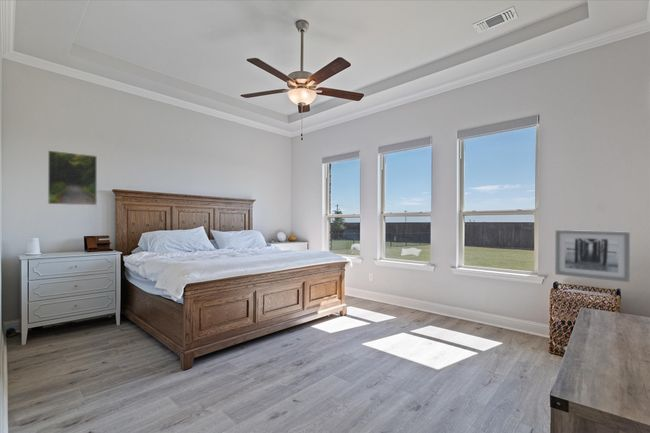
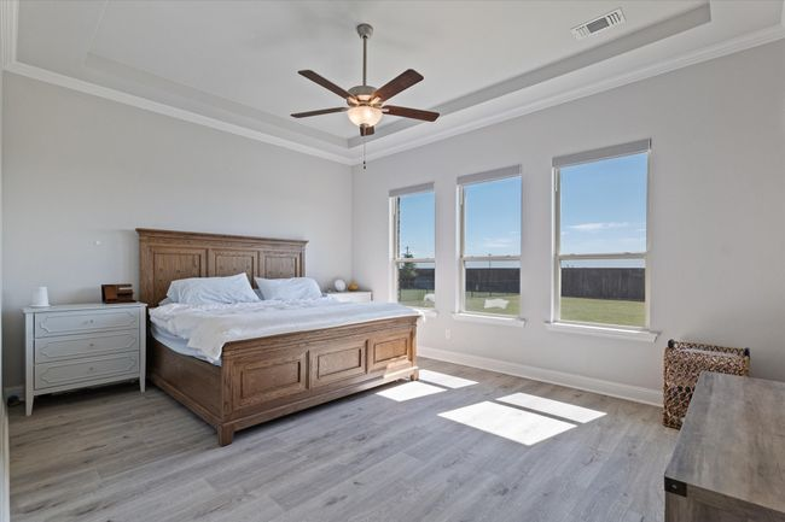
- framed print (73, 179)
- wall art (590, 254)
